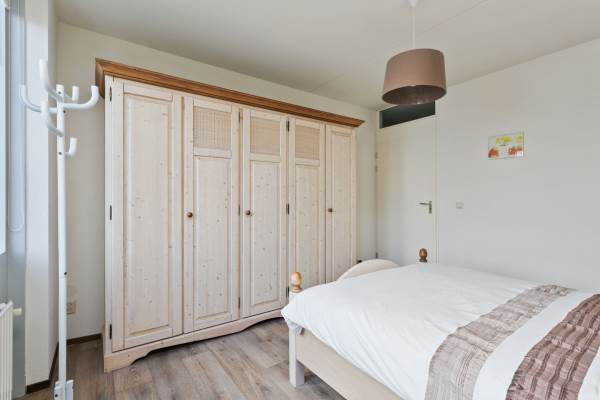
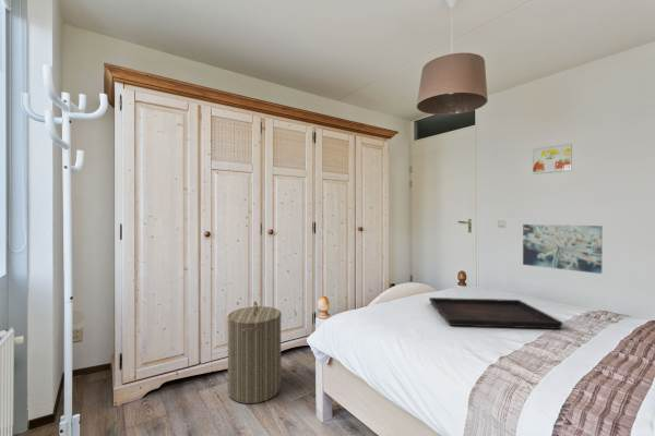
+ wall art (559, 246)
+ laundry hamper (254, 344)
+ serving tray (487, 311)
